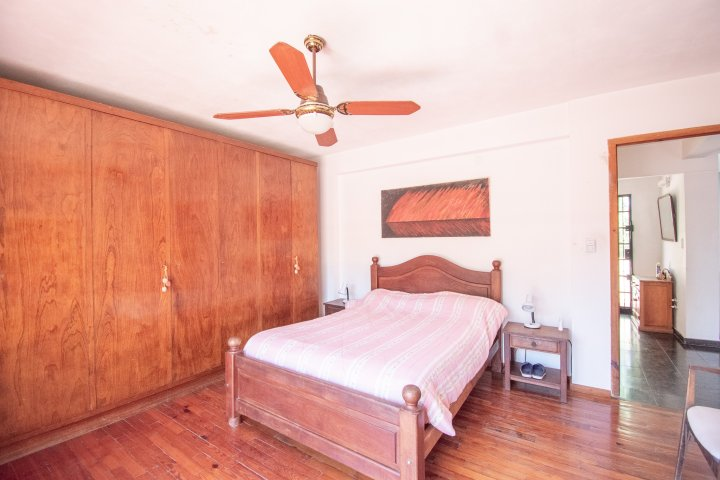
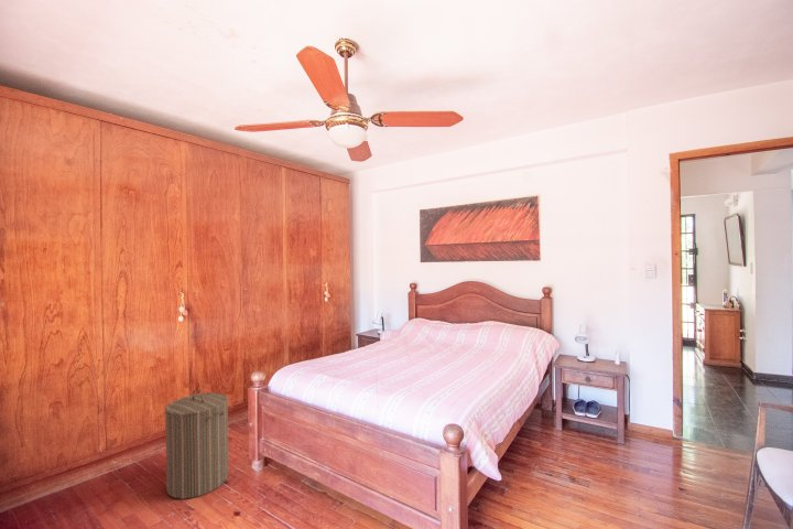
+ laundry hamper (197, 435)
